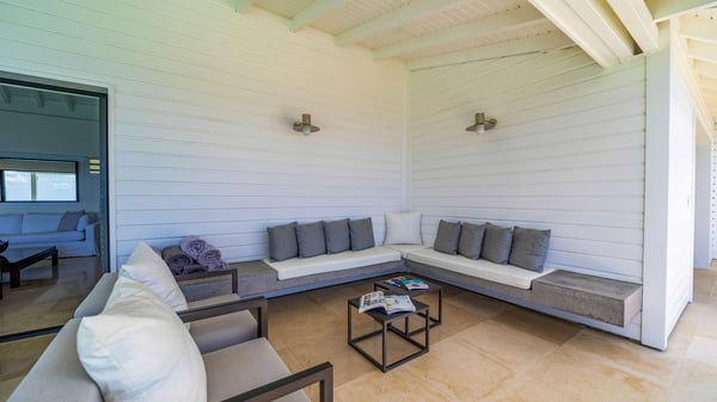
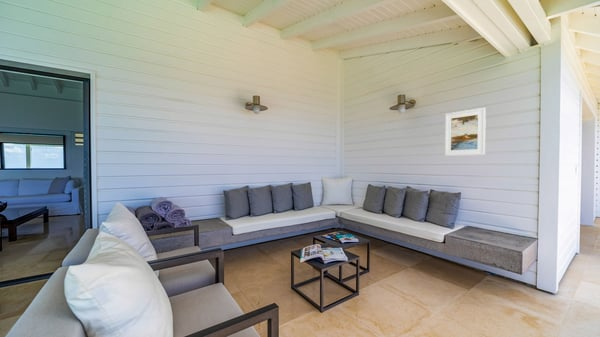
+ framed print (464, 133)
